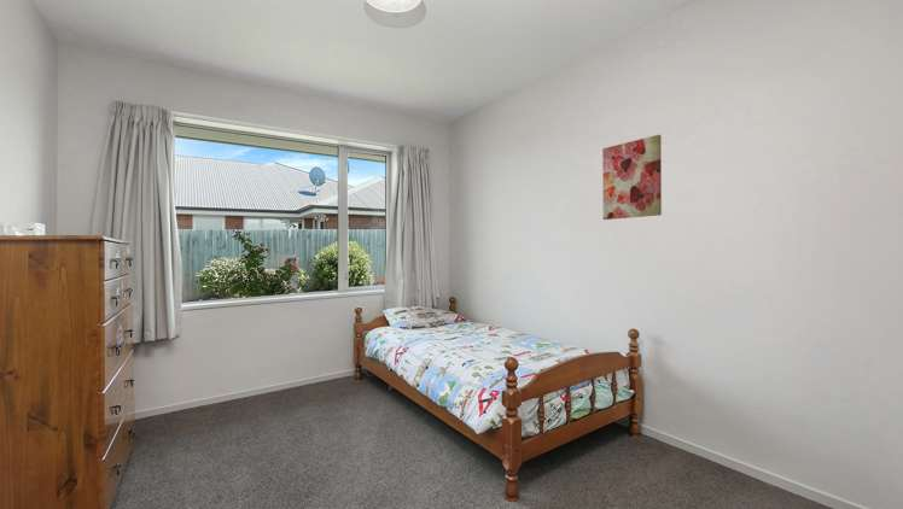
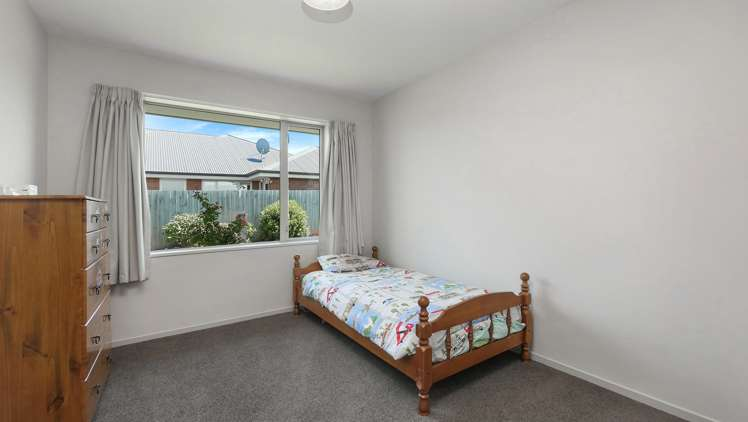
- wall art (630, 180)
